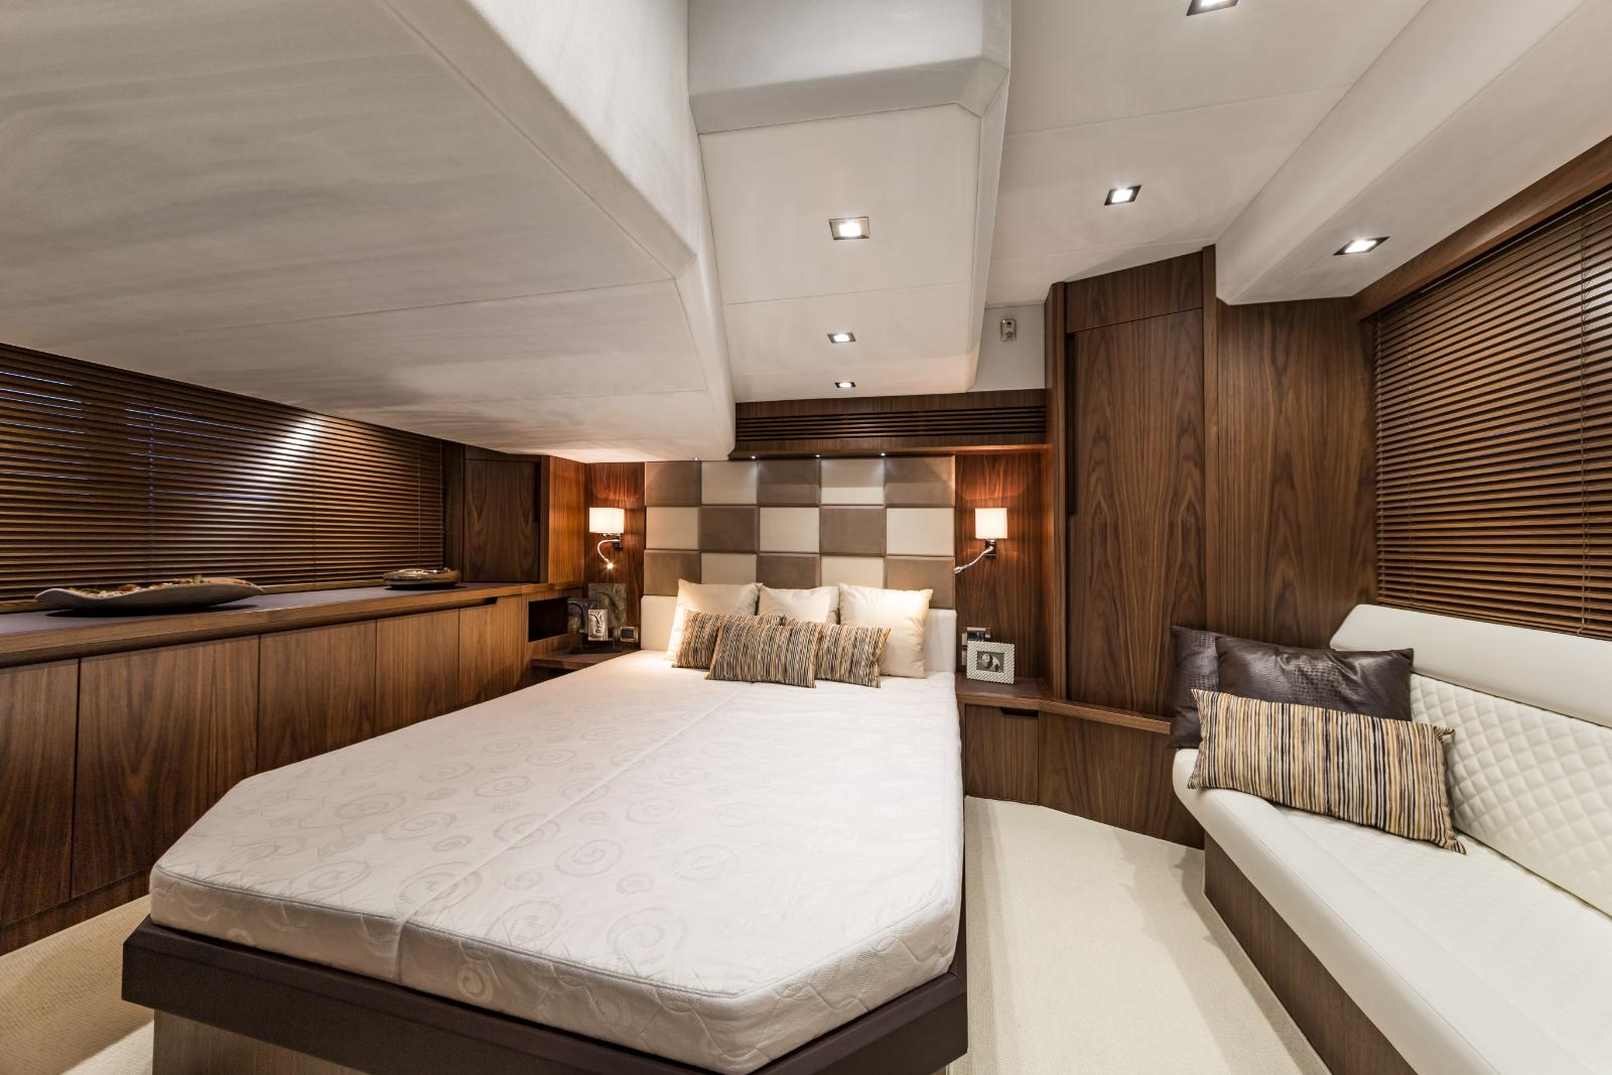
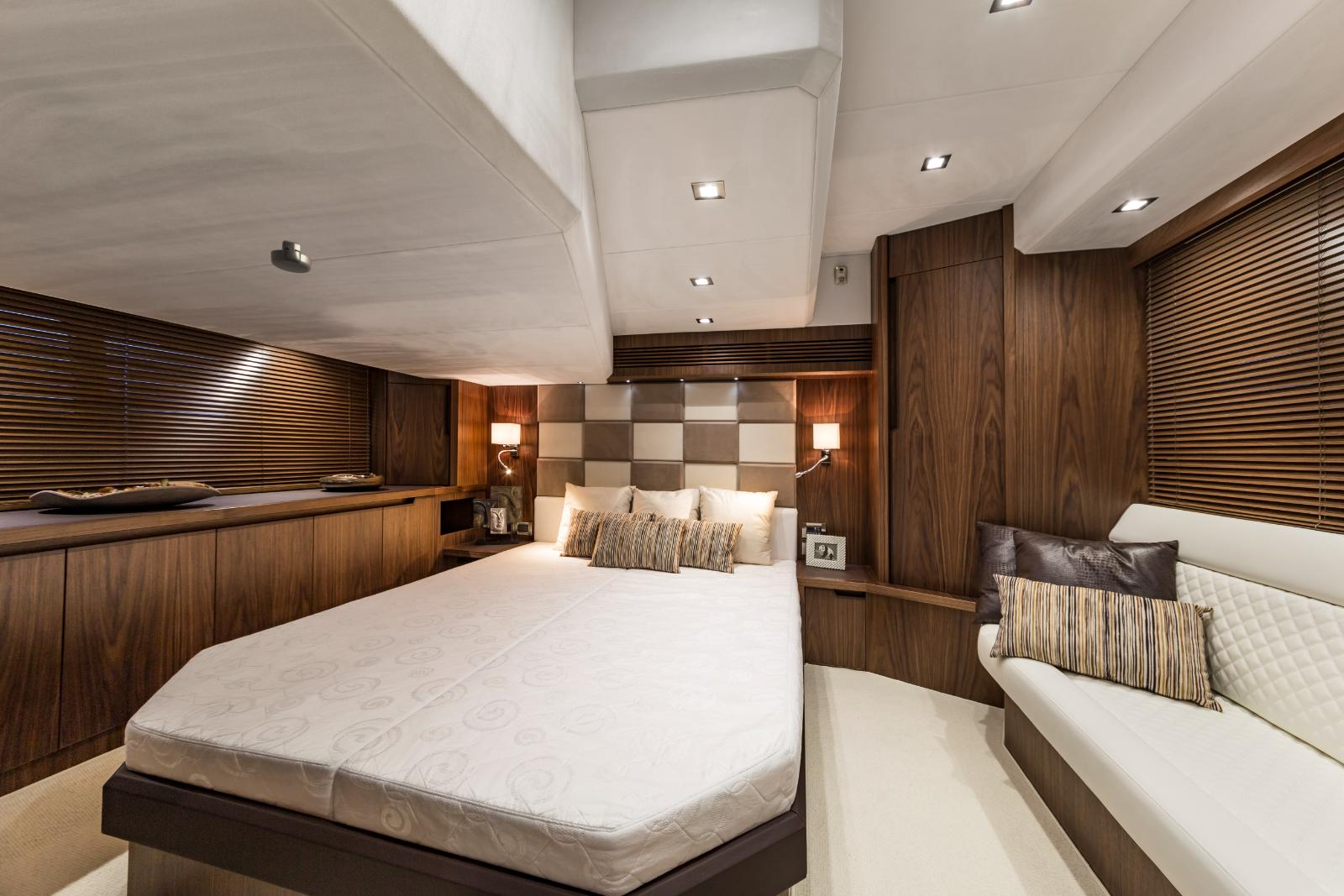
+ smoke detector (291, 255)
